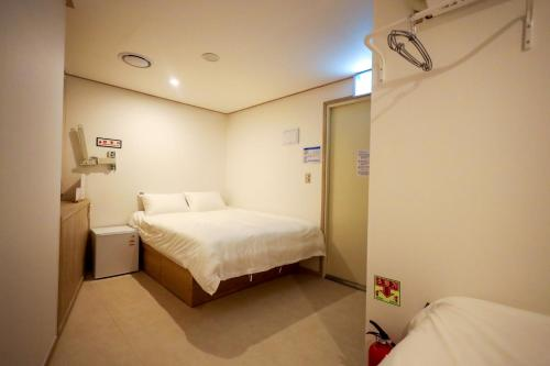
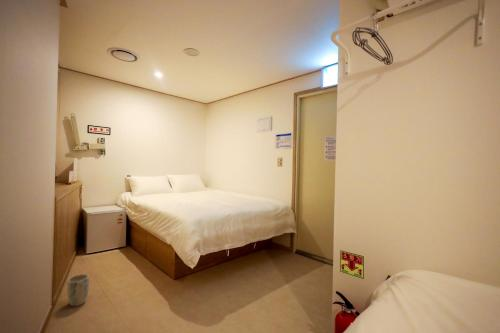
+ plant pot (78, 290)
